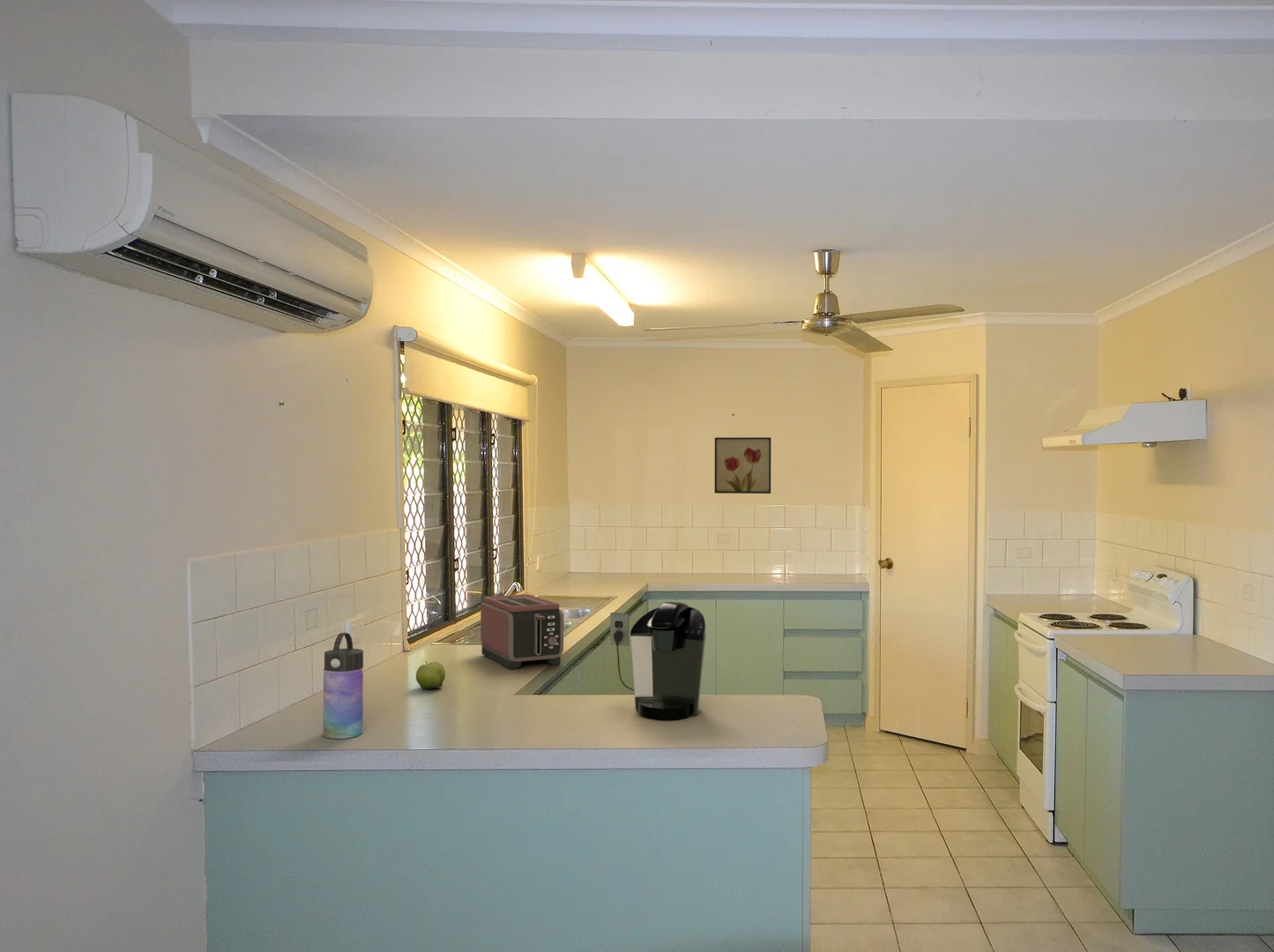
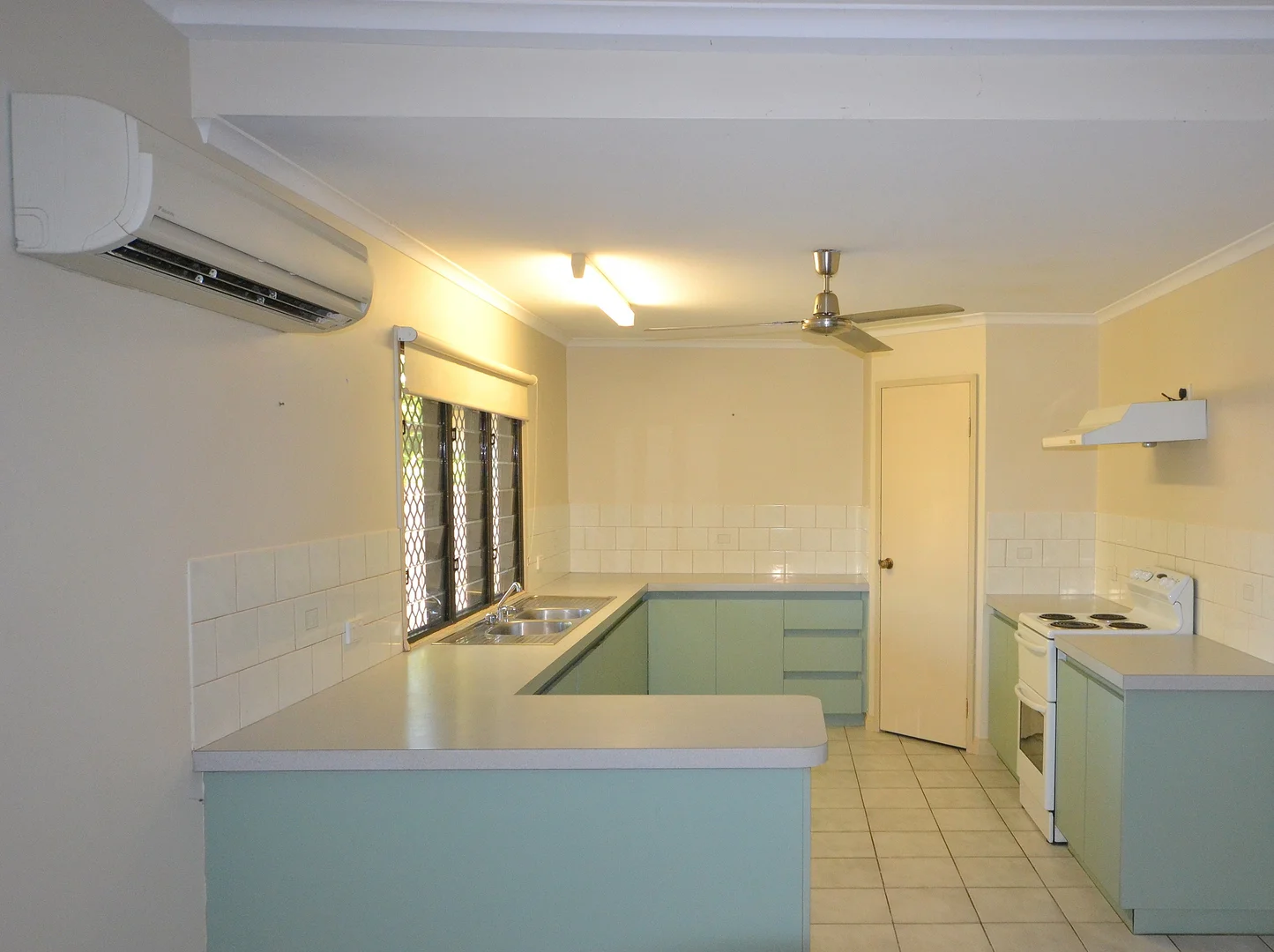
- water bottle (343, 682)
- wall art (742, 465)
- fruit (430, 674)
- toaster (522, 630)
- coffee maker (650, 654)
